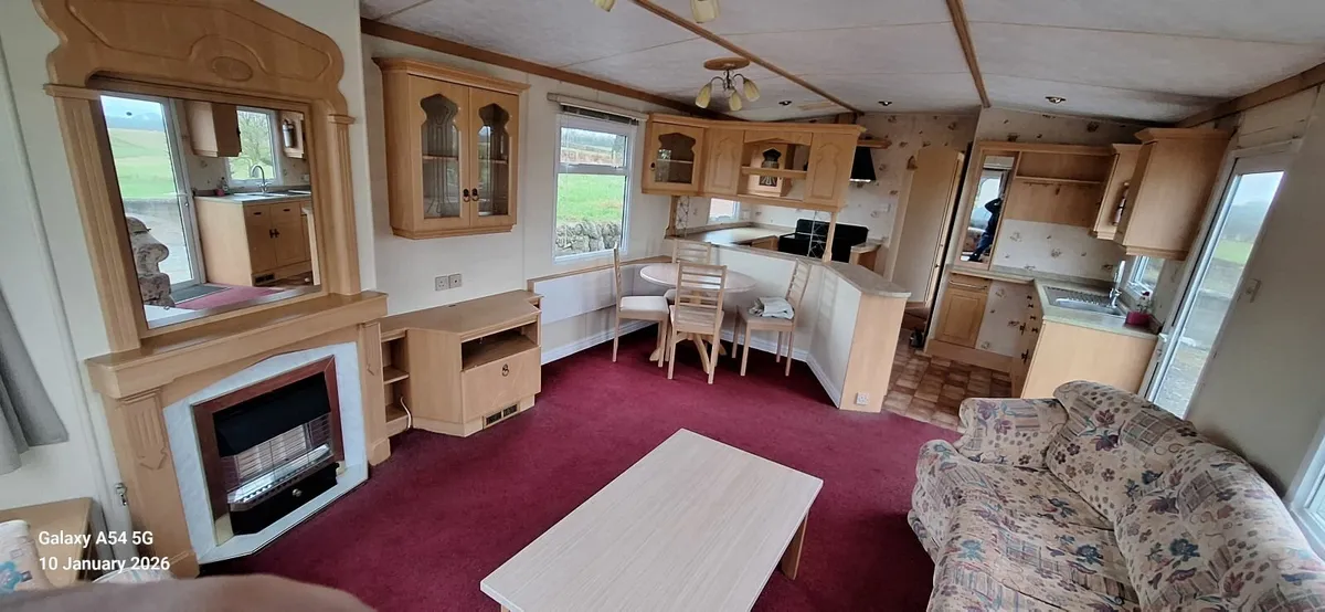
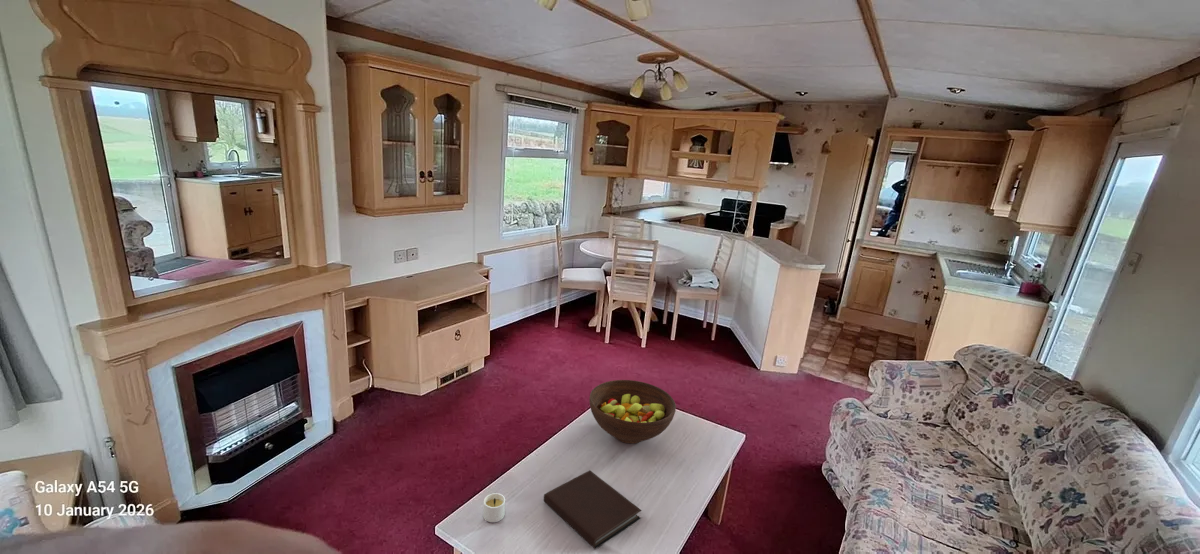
+ candle (490, 503)
+ notebook (591, 506)
+ fruit bowl (630, 417)
